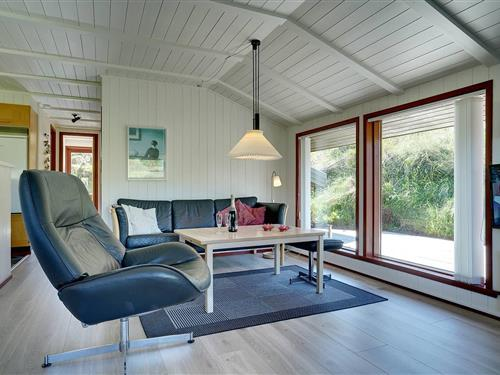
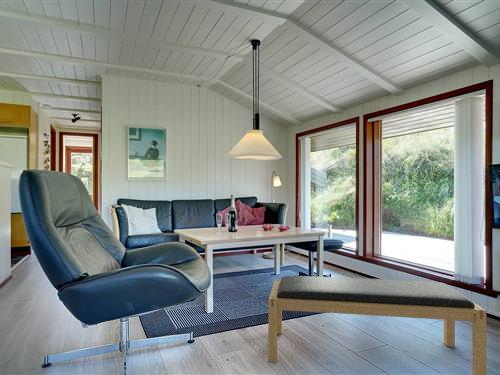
+ bench (365, 314)
